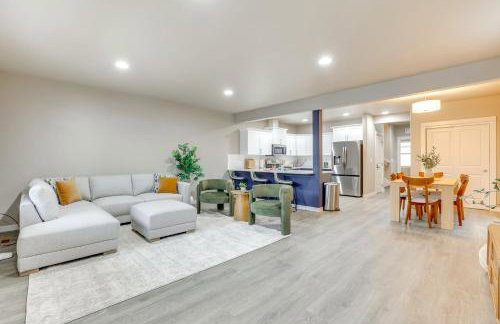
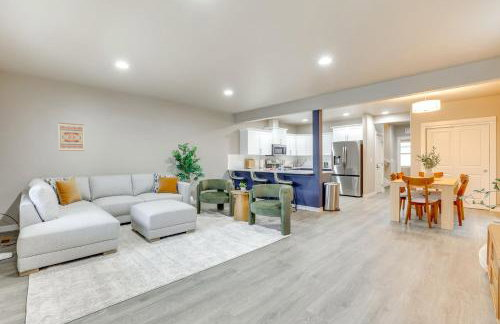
+ wall art (71, 137)
